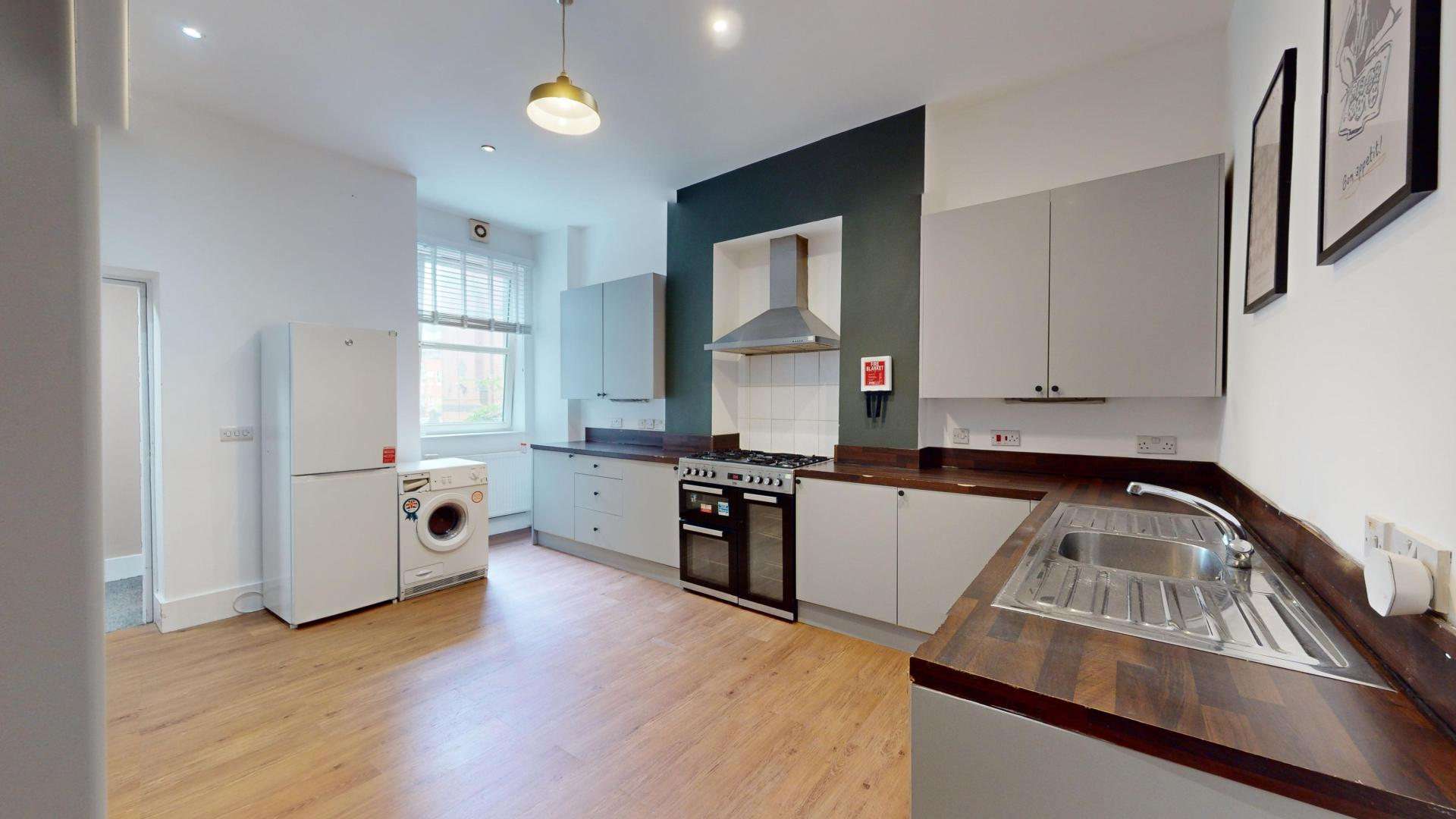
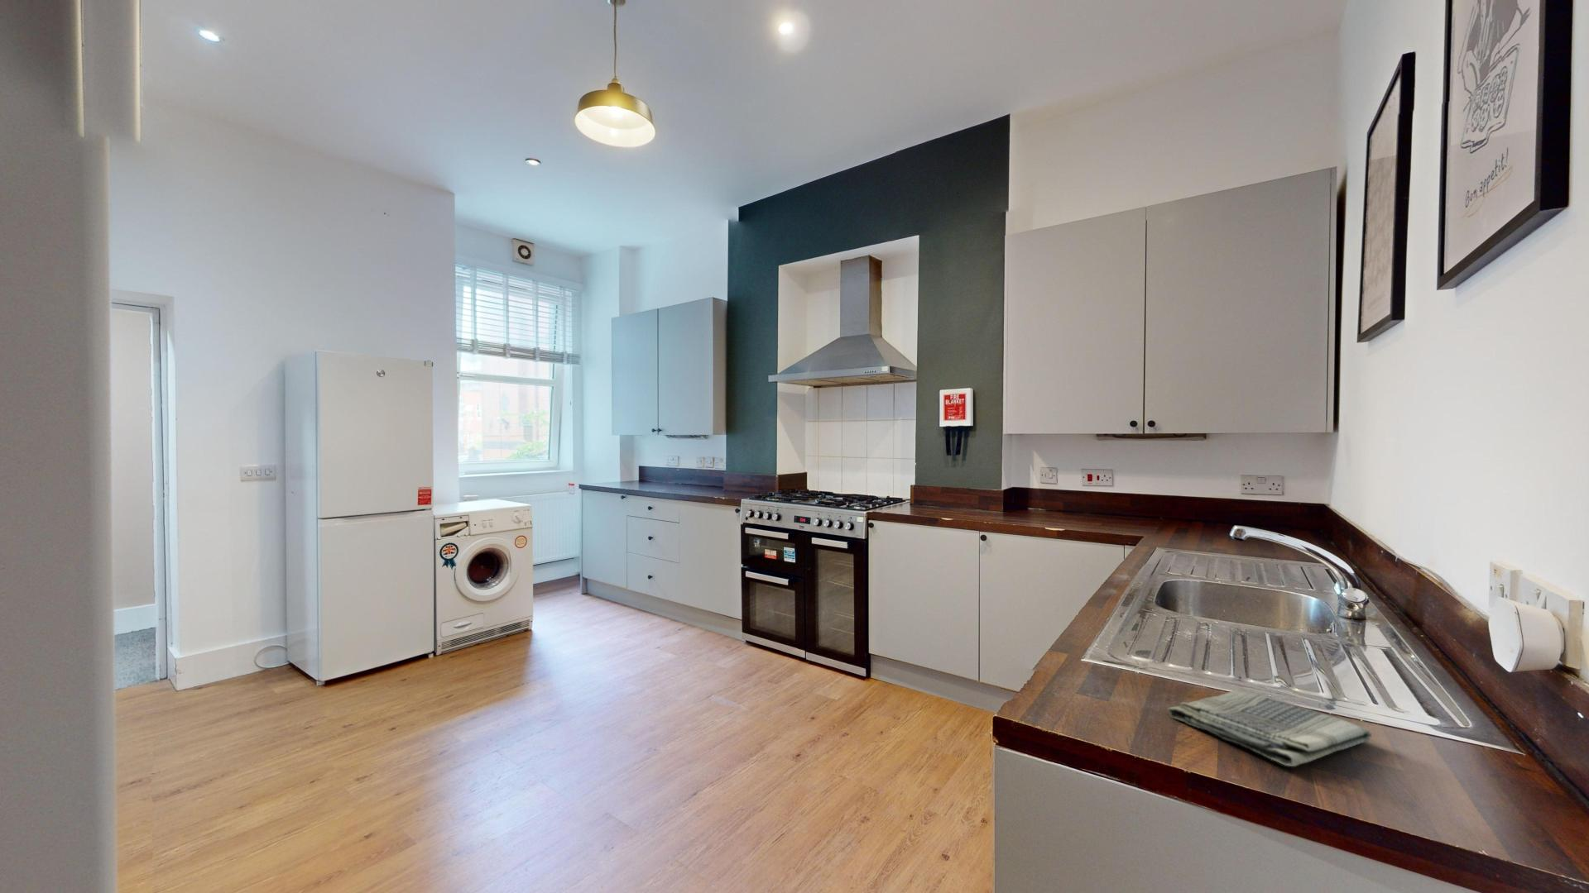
+ dish towel (1264, 720)
